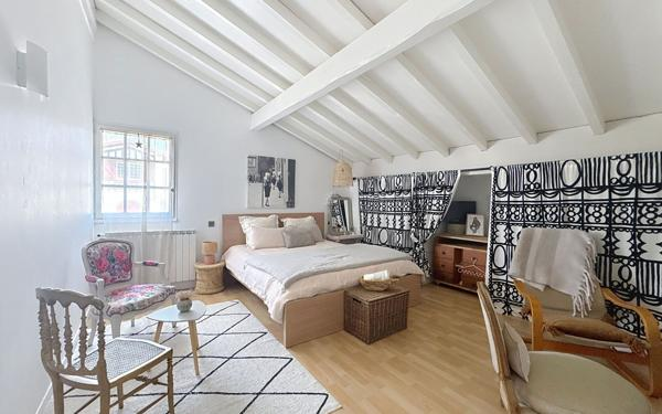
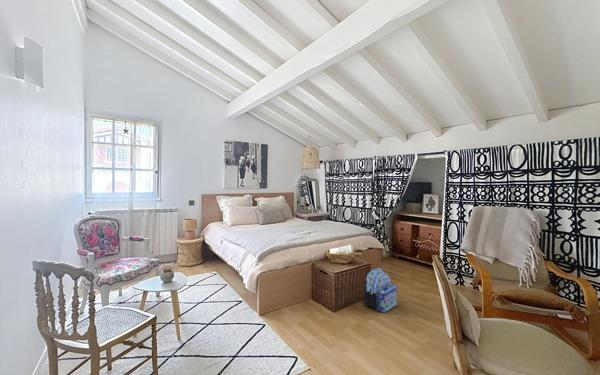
+ backpack (380, 287)
